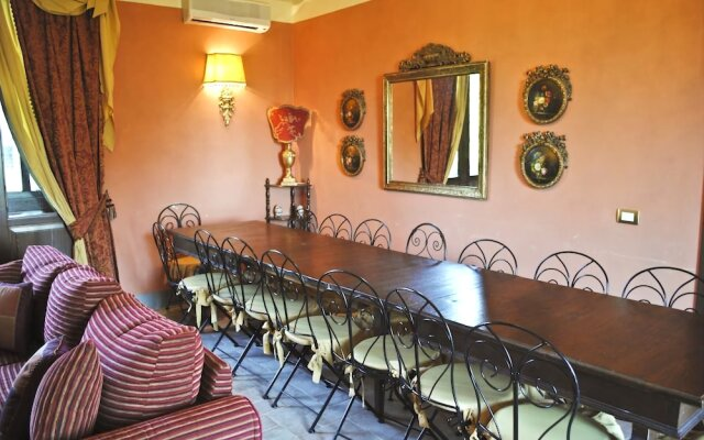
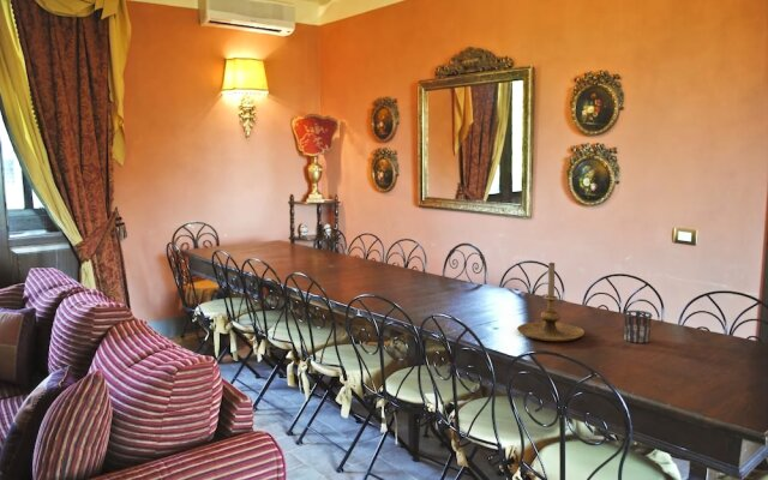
+ candle holder (551, 298)
+ cup (636, 326)
